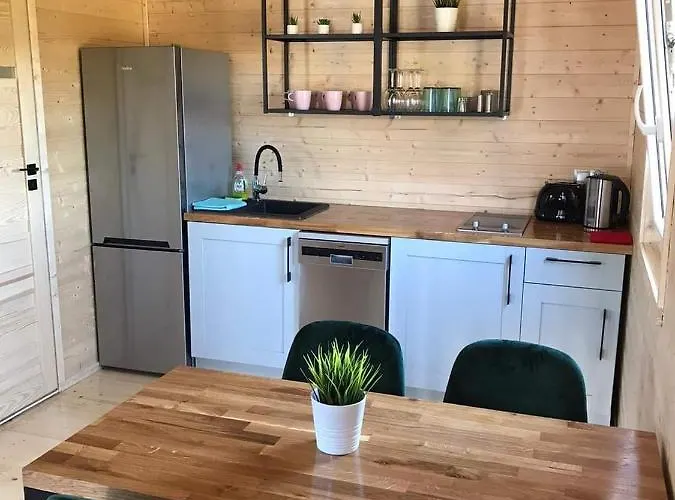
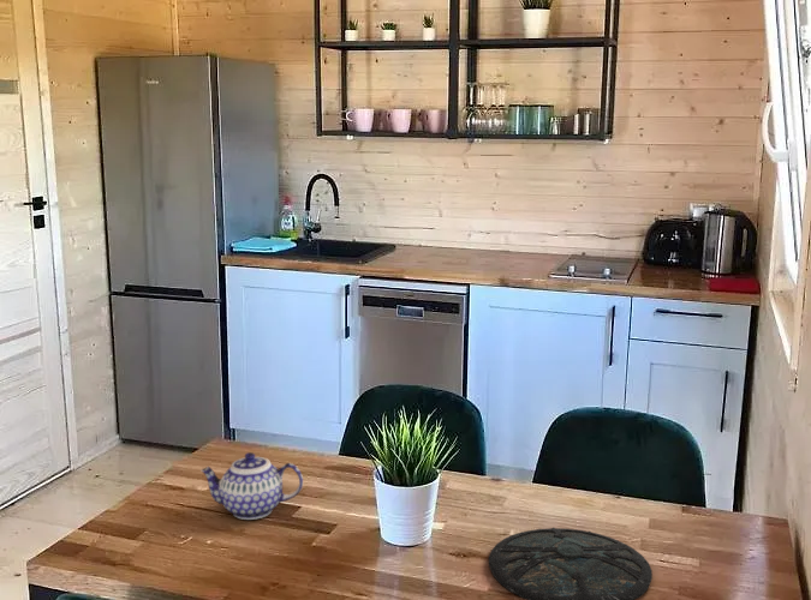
+ teapot (251, 482)
+ plate (568, 557)
